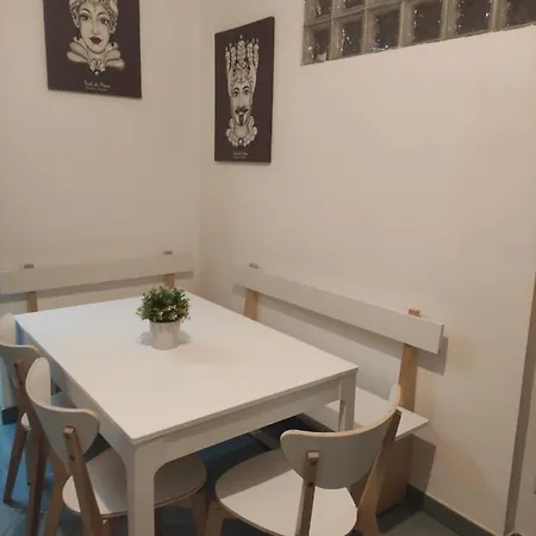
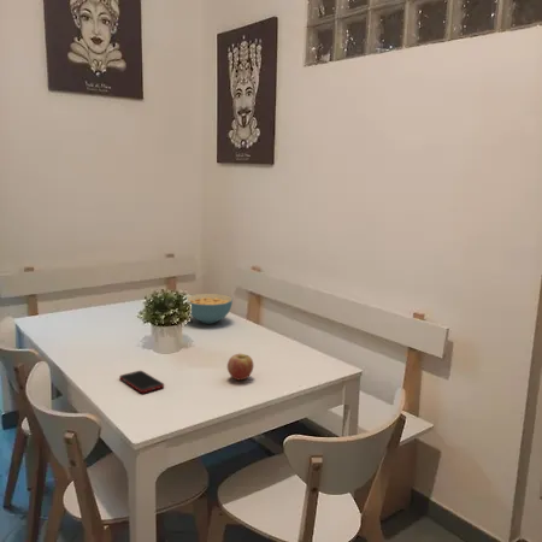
+ cell phone (141, 381)
+ fruit (240, 366)
+ cereal bowl (208, 310)
